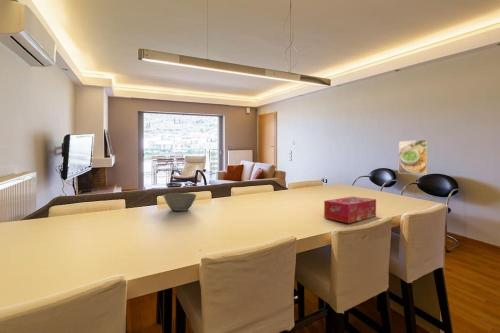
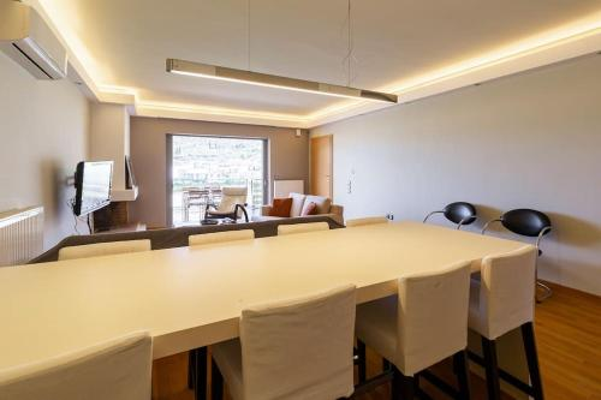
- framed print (412, 157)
- tissue box (350, 208)
- bowl (180, 202)
